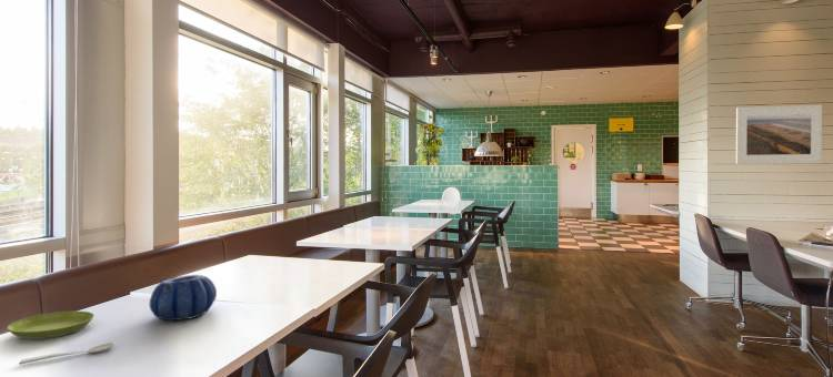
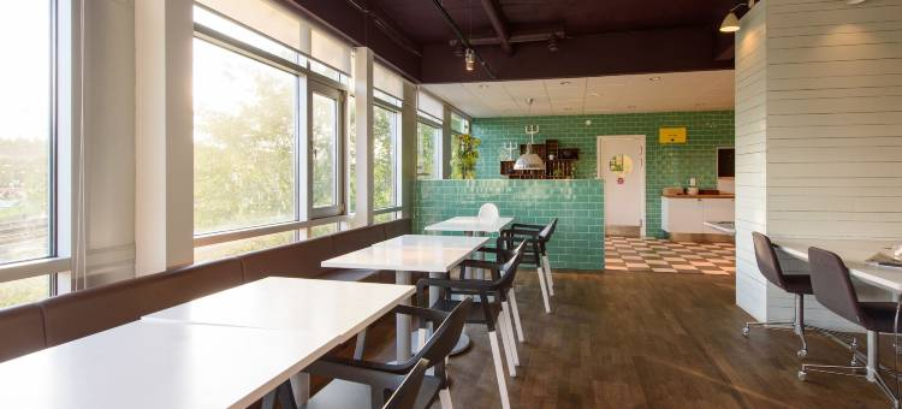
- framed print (777, 134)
- decorative bowl (183, 296)
- spoon (69, 353)
- saucer (52, 325)
